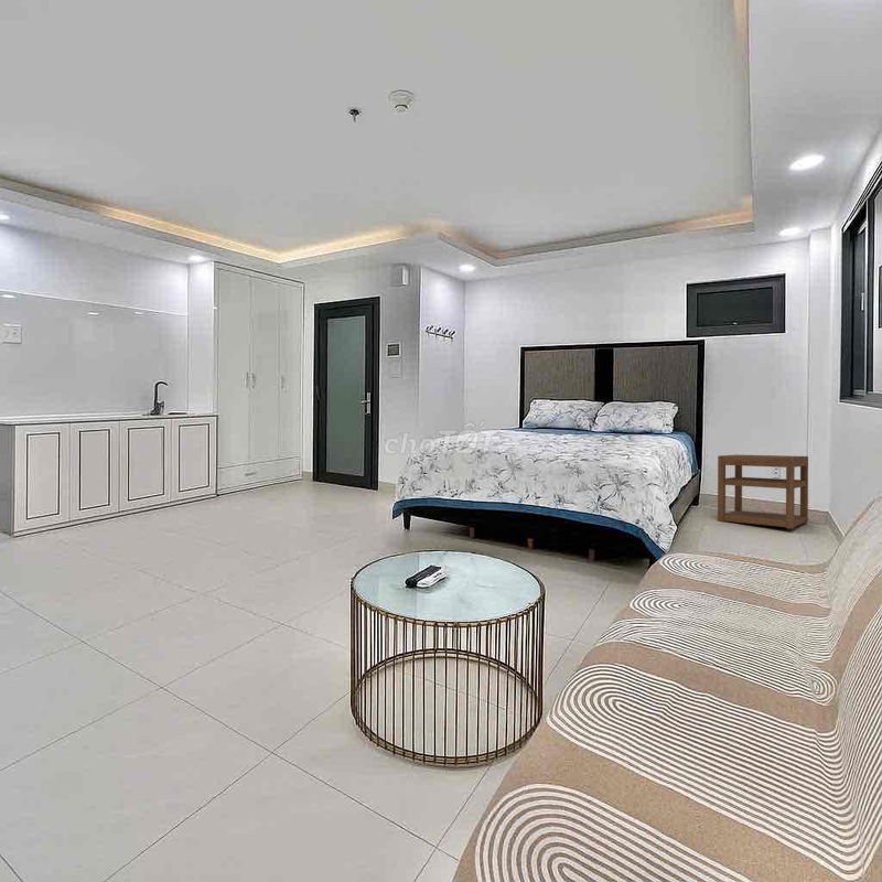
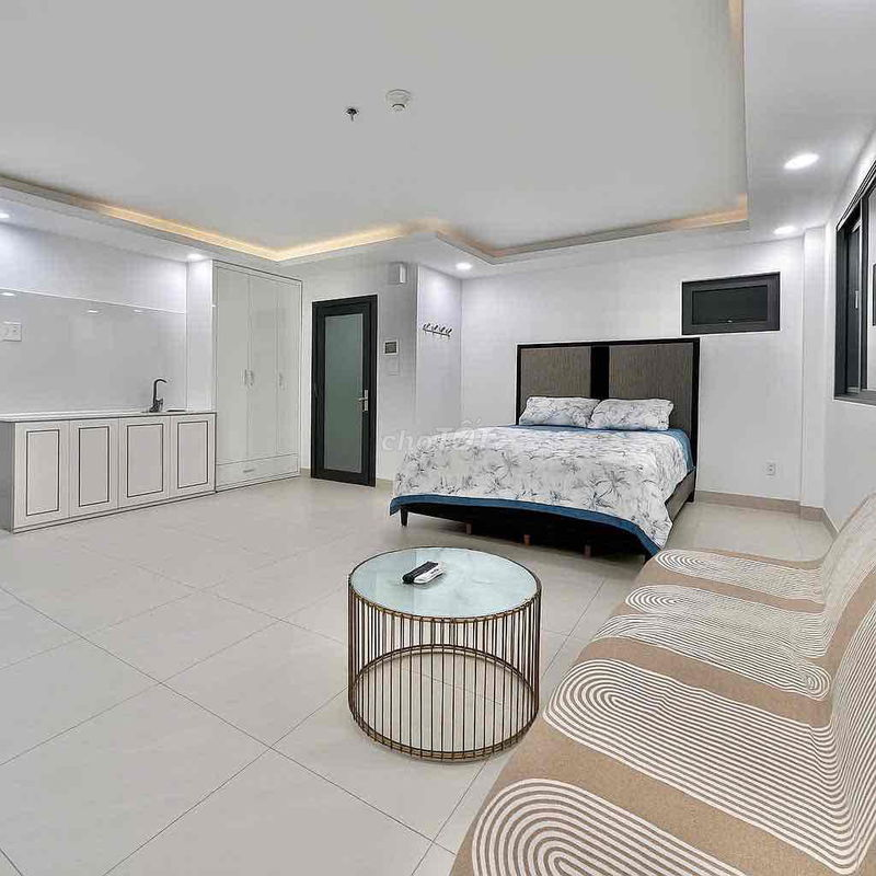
- nightstand (762, 486)
